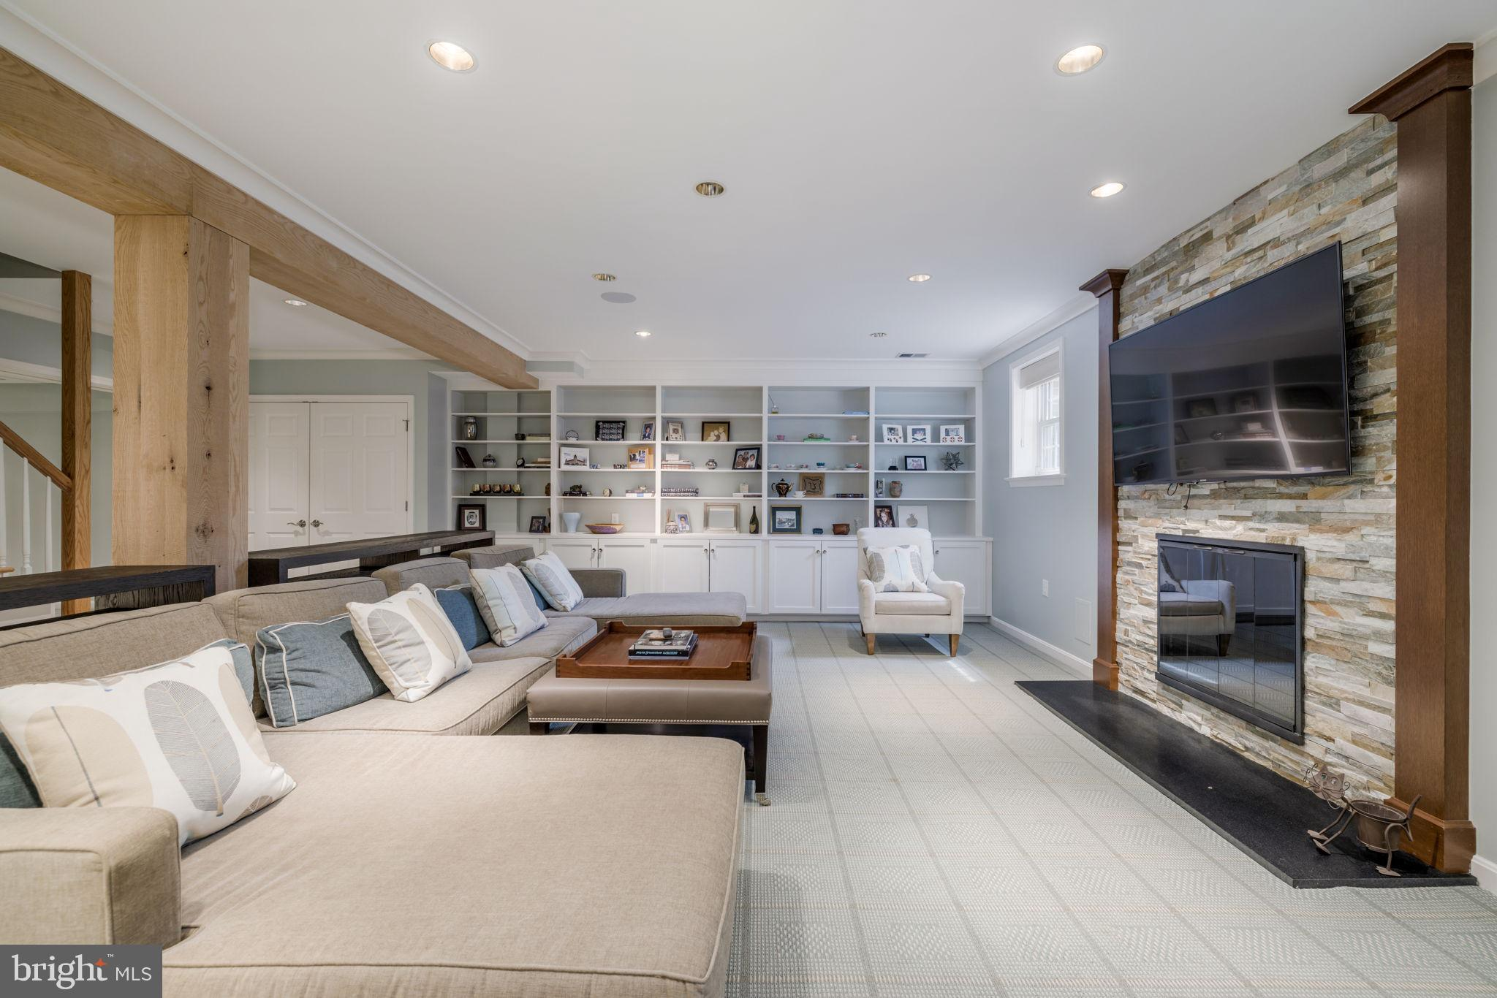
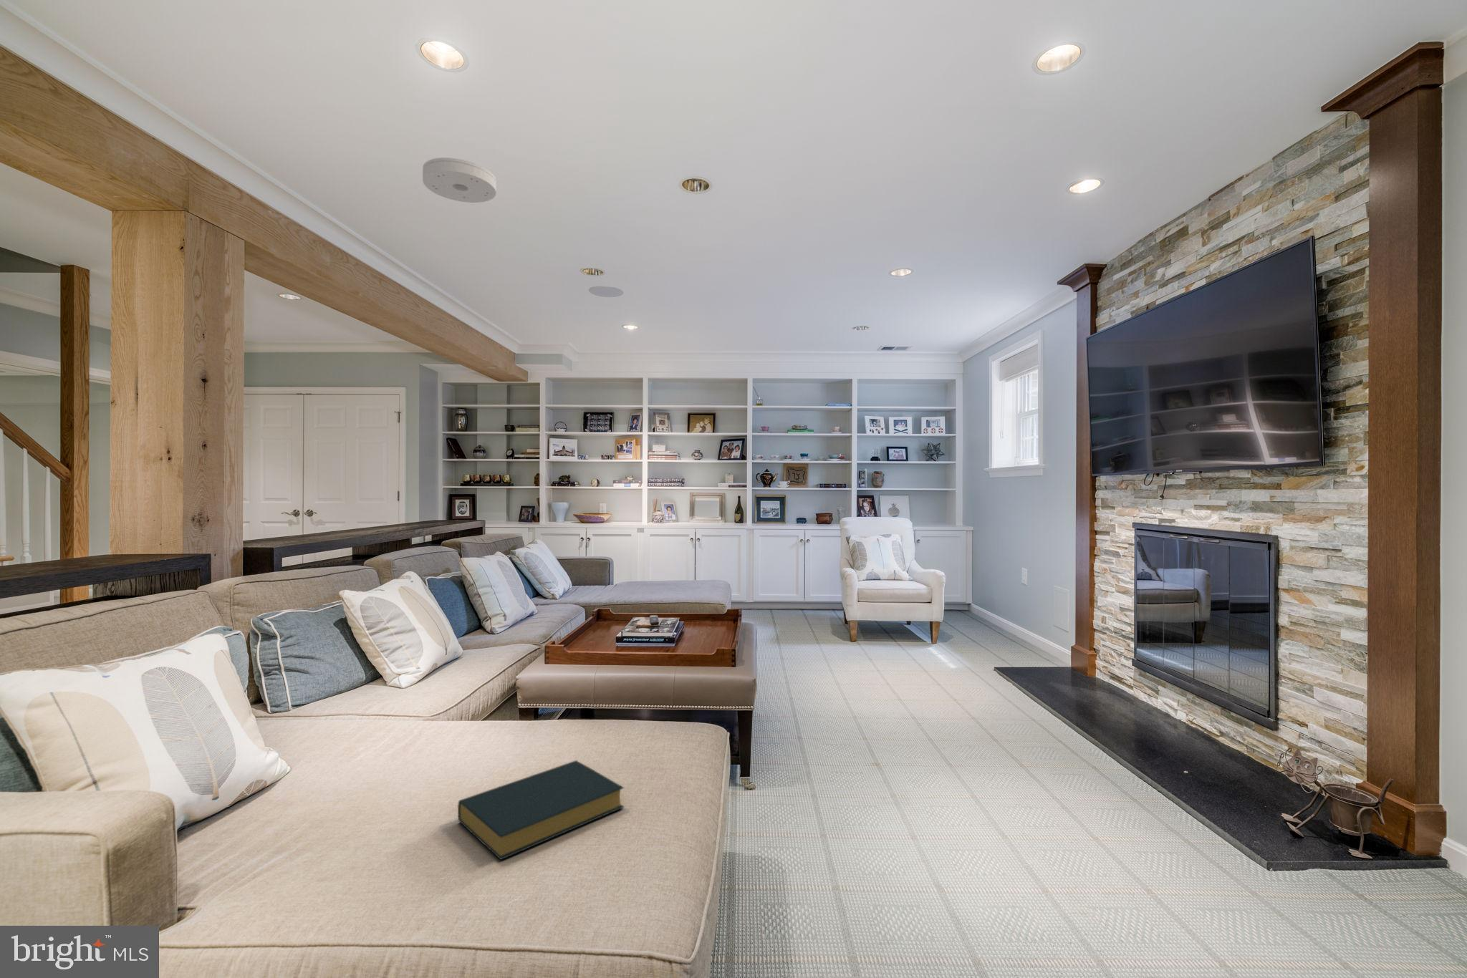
+ hardback book (542, 803)
+ smoke detector (460, 181)
